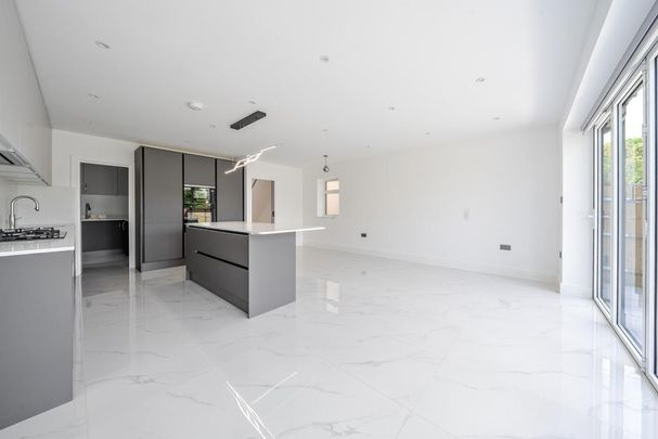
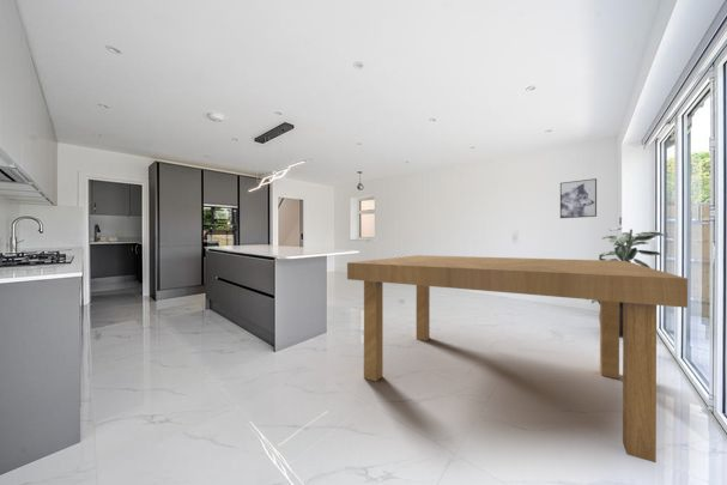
+ wall art (577, 199)
+ dining table (495, 291)
+ indoor plant (622, 260)
